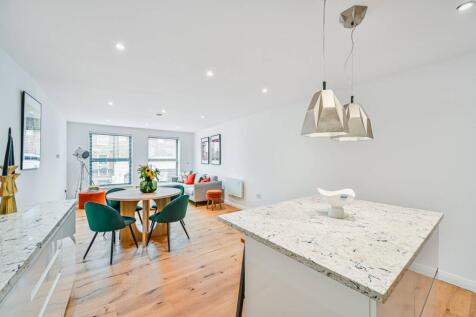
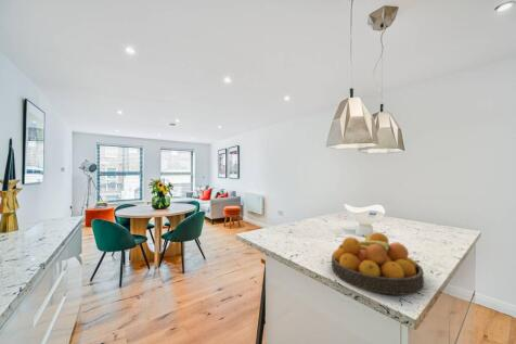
+ fruit bowl (373, 255)
